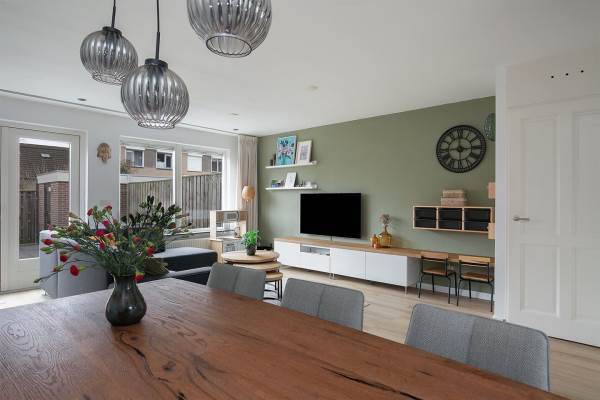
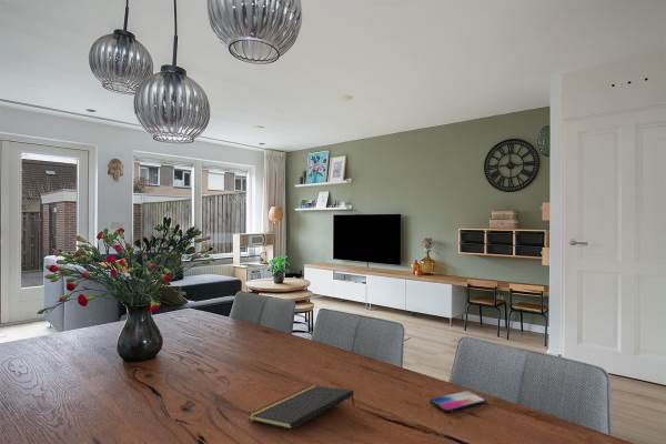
+ smartphone (457, 401)
+ notepad (302, 404)
